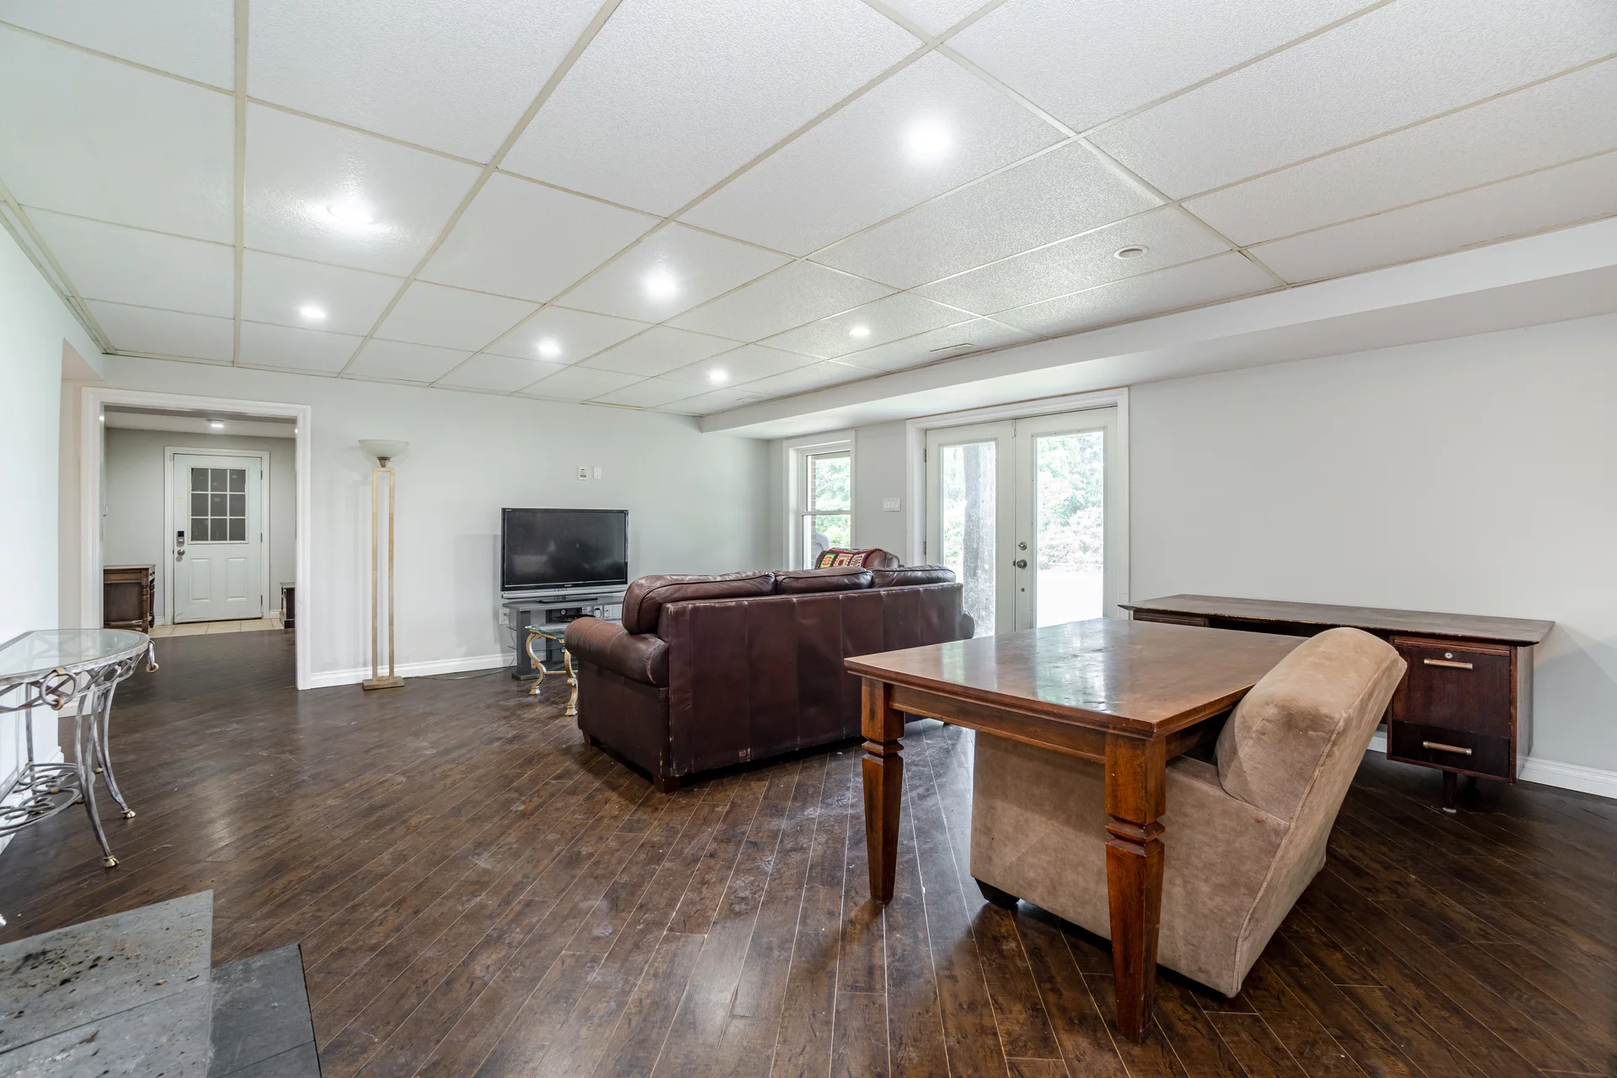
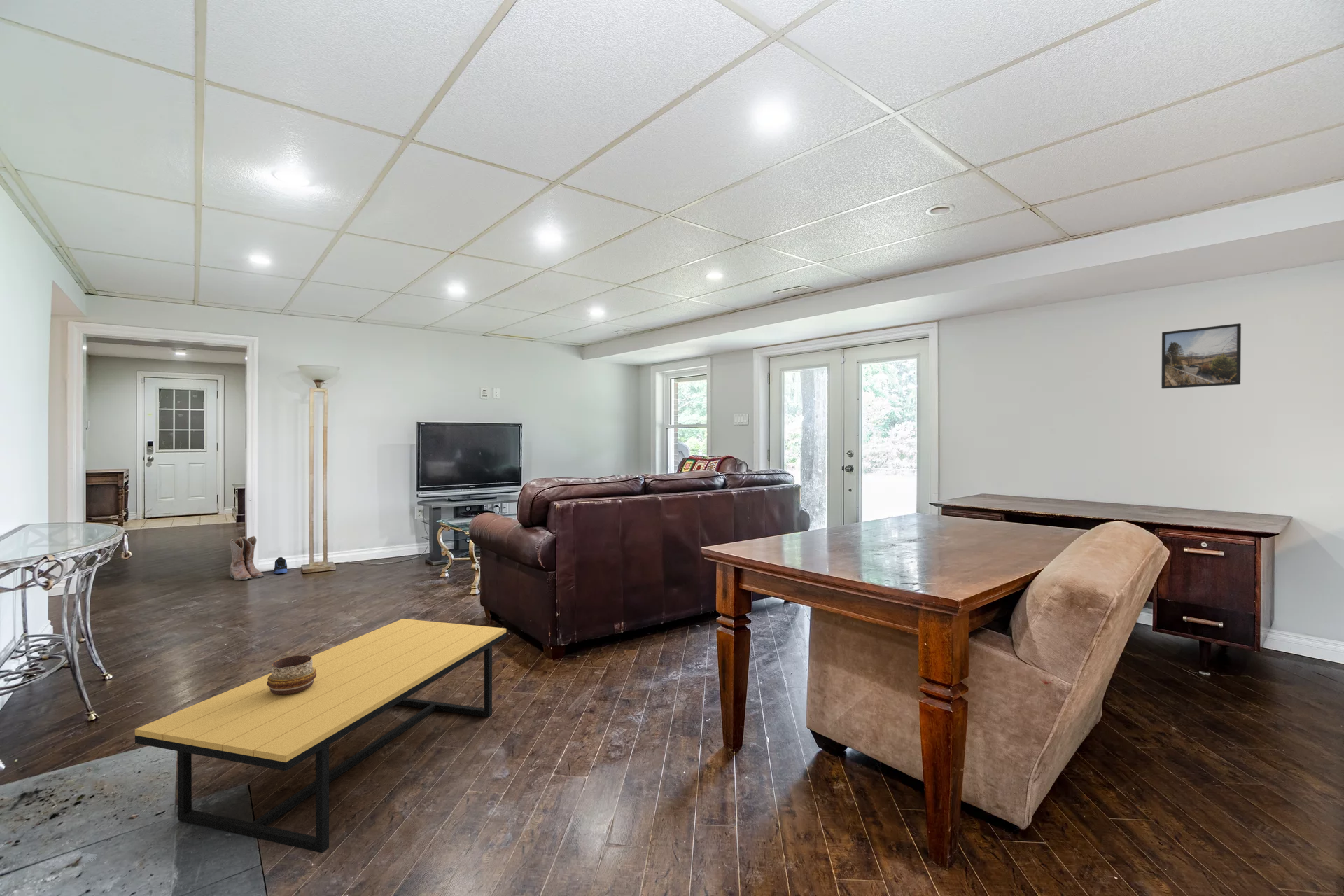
+ decorative bowl (292, 674)
+ sneaker (280, 565)
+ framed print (1200, 357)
+ boots (246, 556)
+ coffee table (360, 713)
